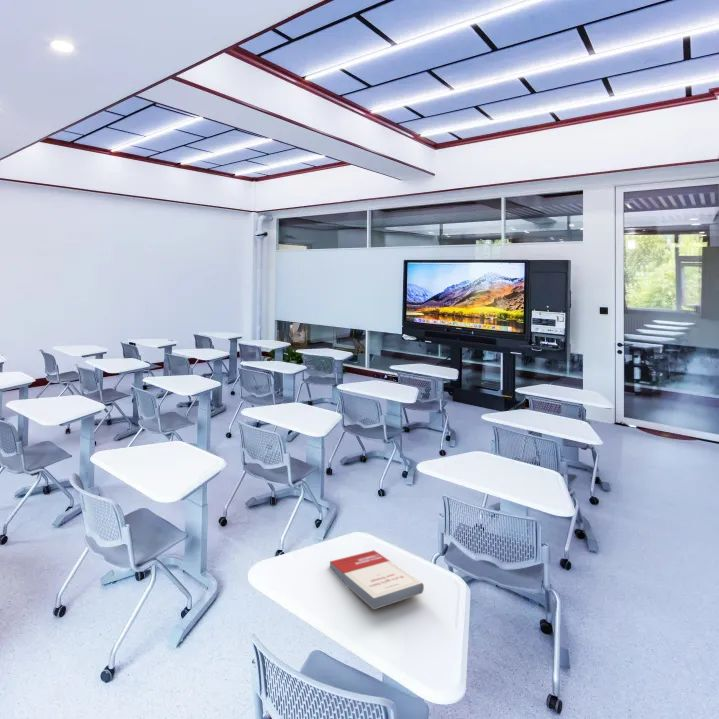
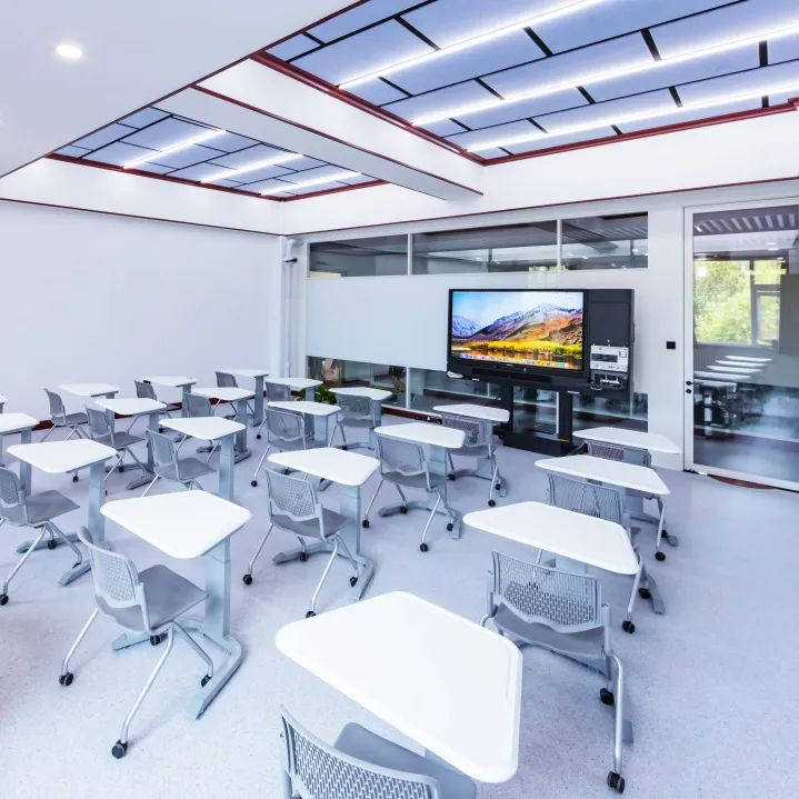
- book (374, 576)
